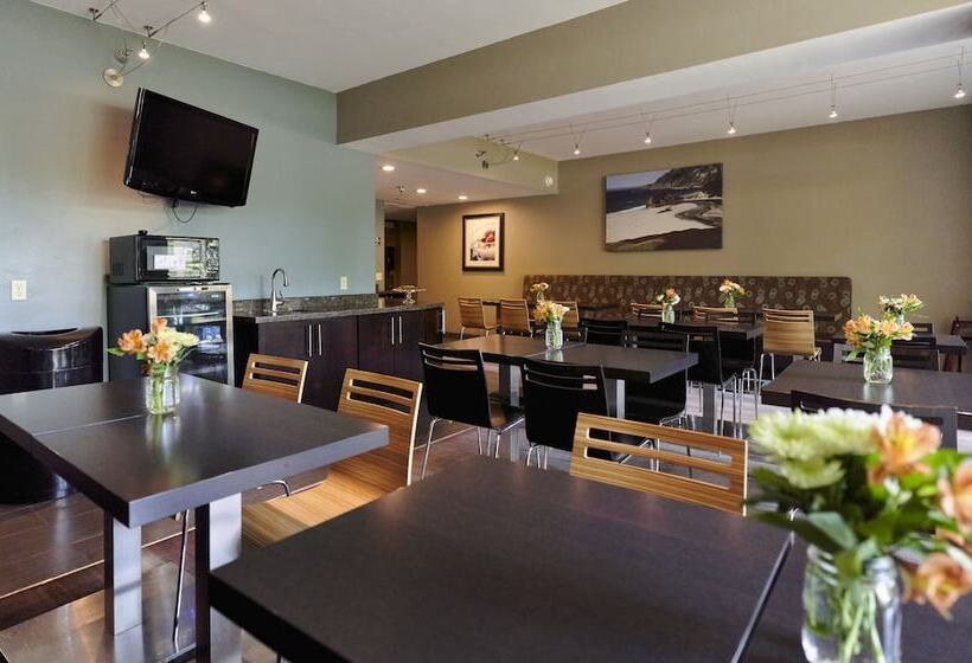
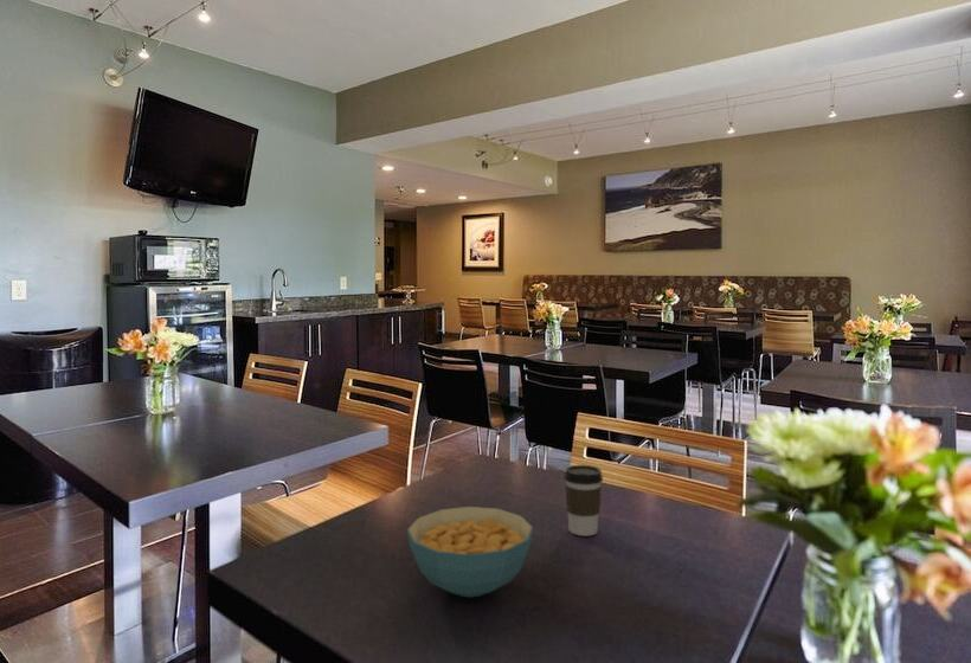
+ coffee cup (583, 500)
+ cereal bowl (470, 558)
